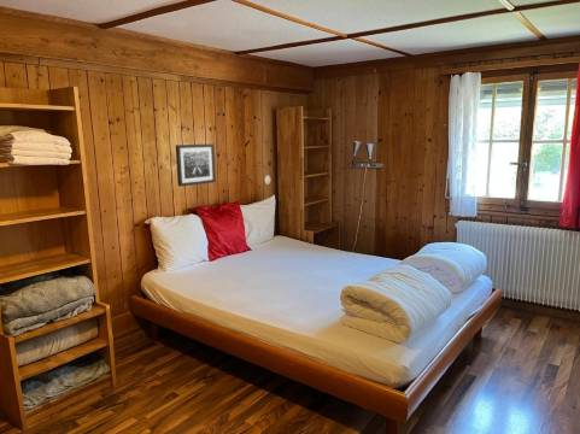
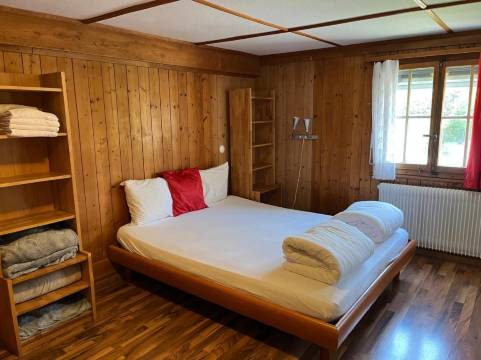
- wall art (195, 164)
